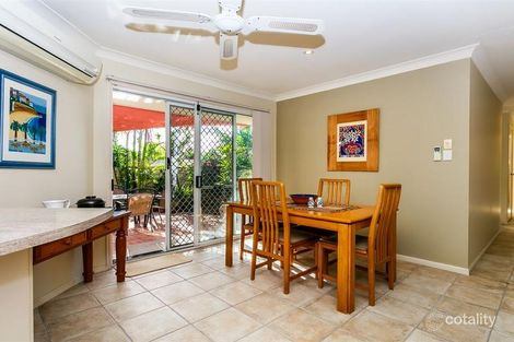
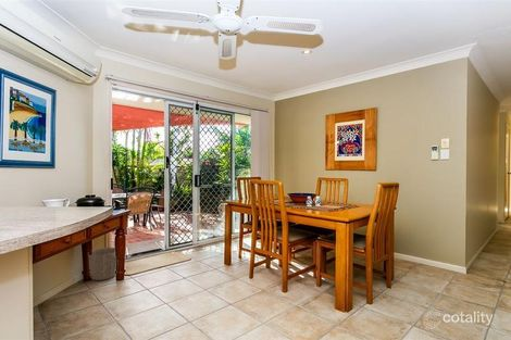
+ waste basket (103, 263)
